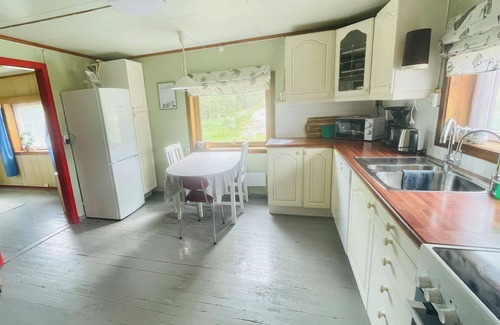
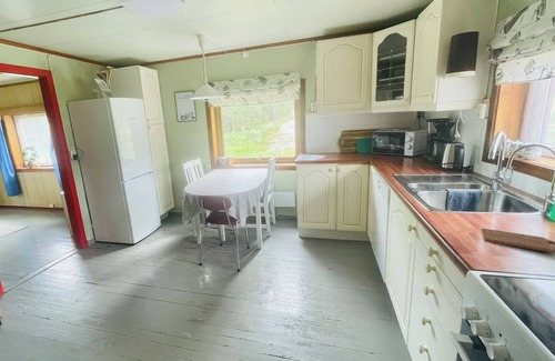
+ cutting board (518, 240)
